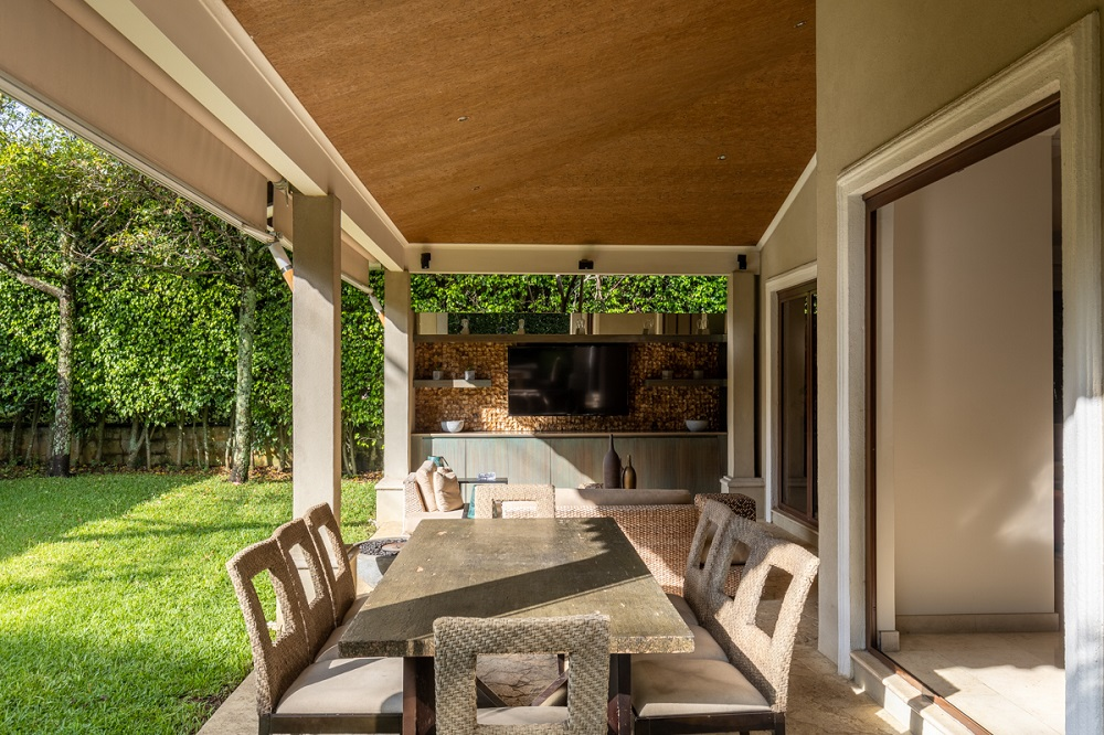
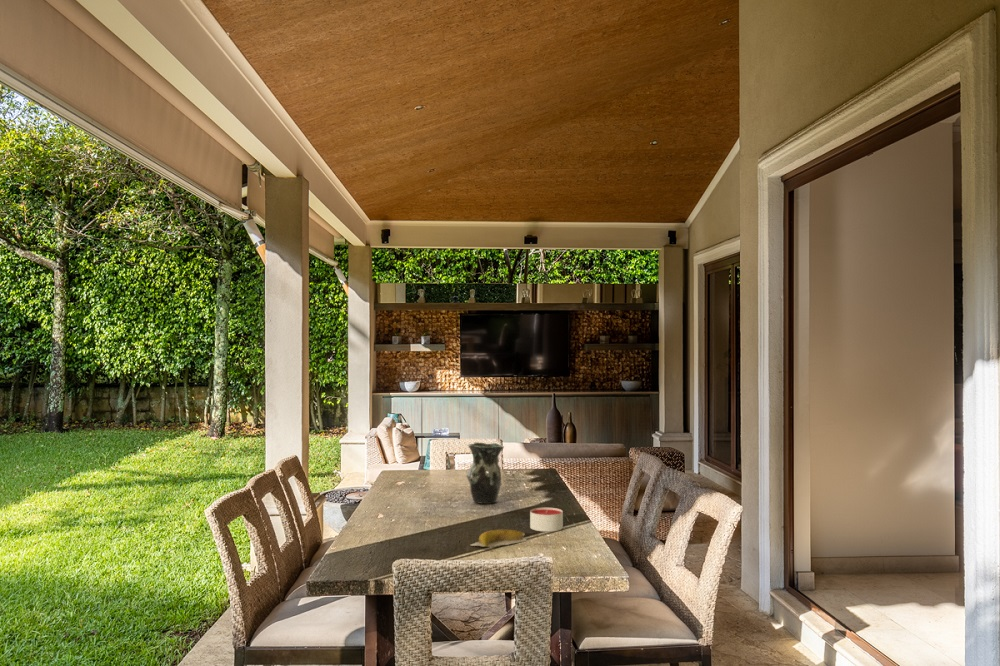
+ candle (546, 518)
+ vase (484, 473)
+ banana (498, 537)
